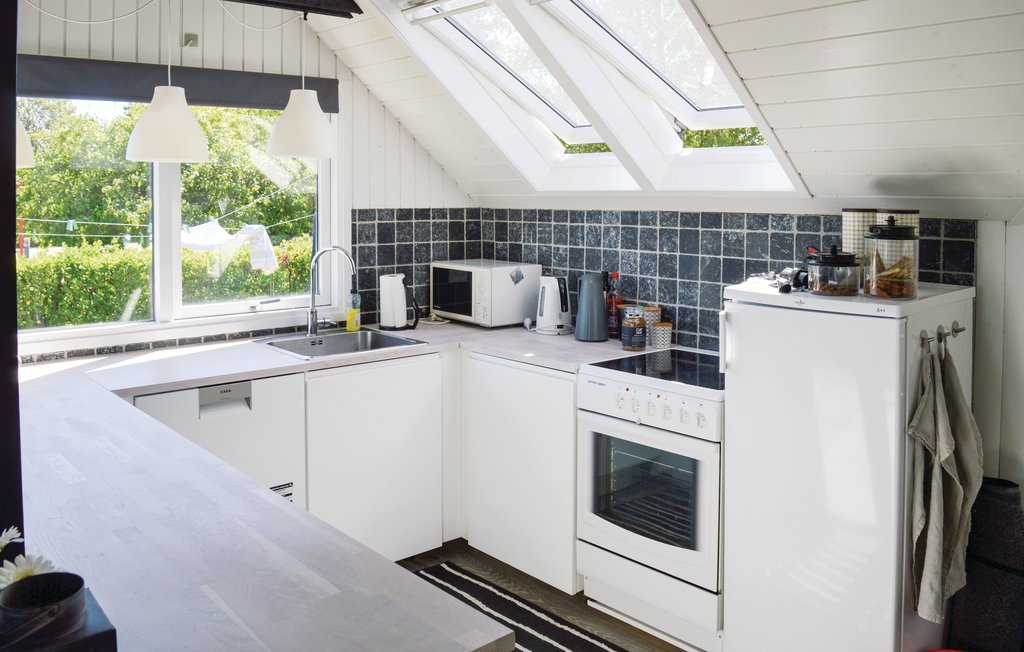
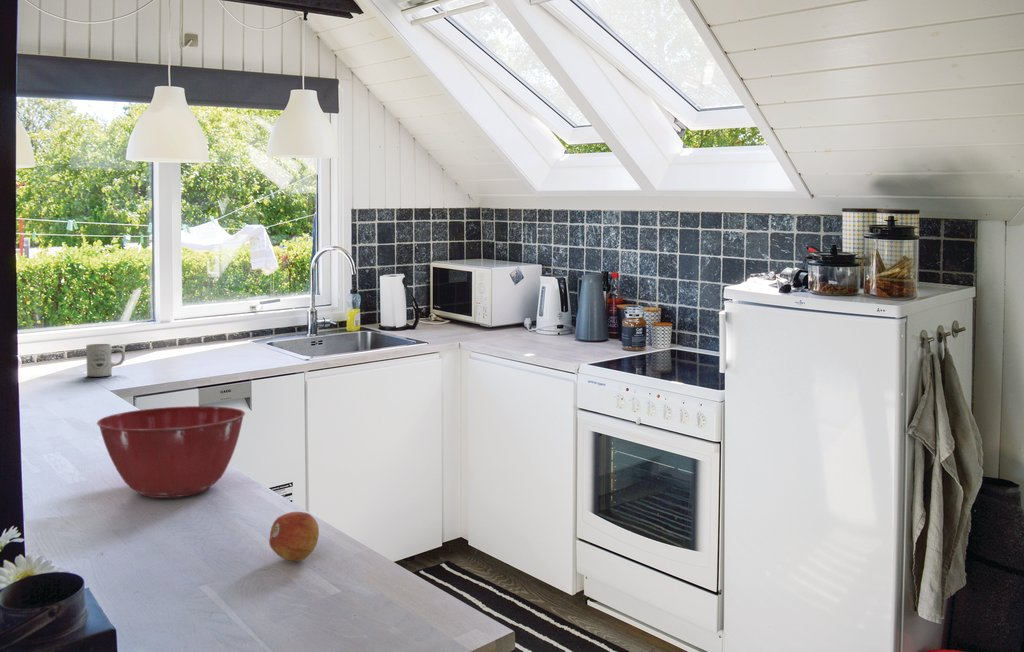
+ mixing bowl (173, 452)
+ mug (106, 359)
+ fruit (294, 536)
